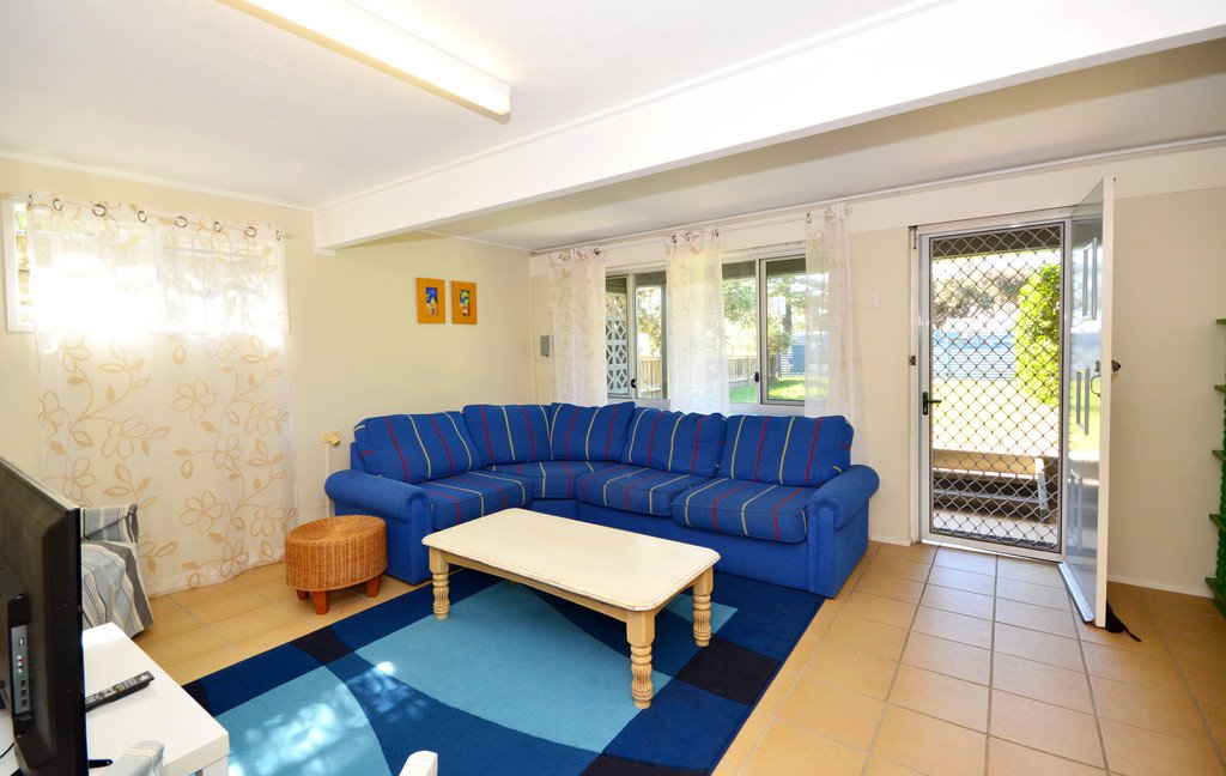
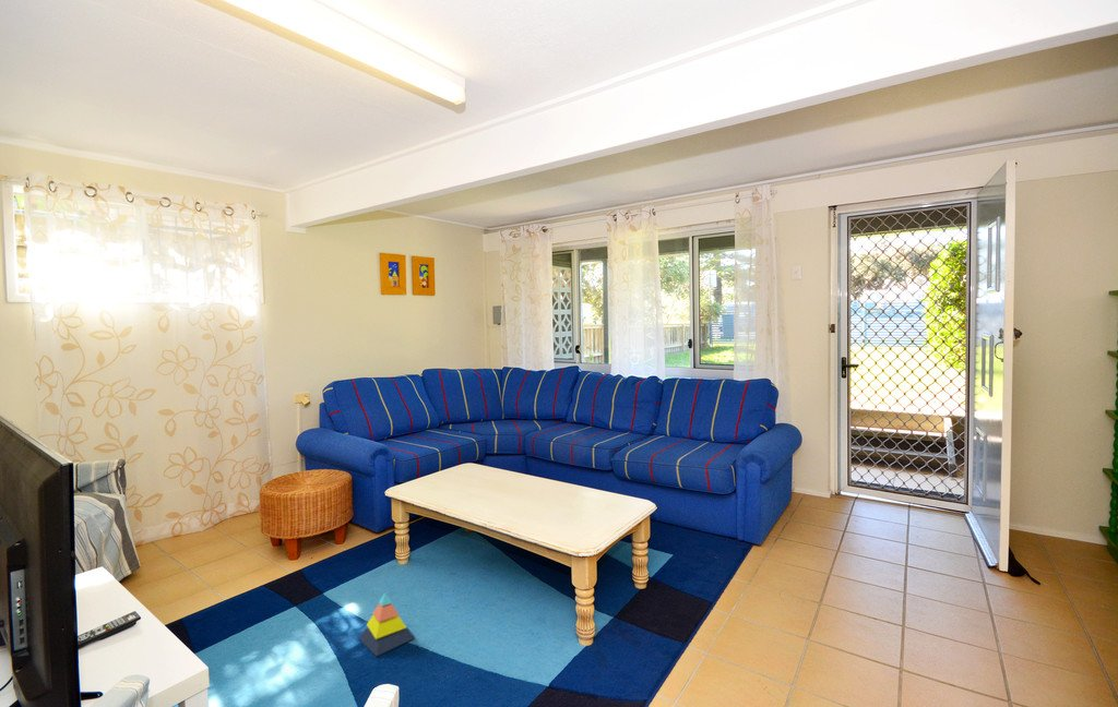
+ stacking toy (385, 614)
